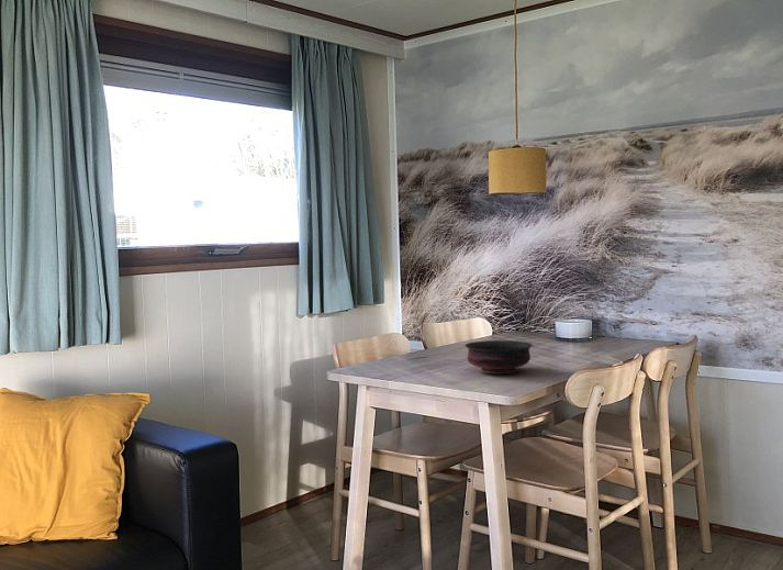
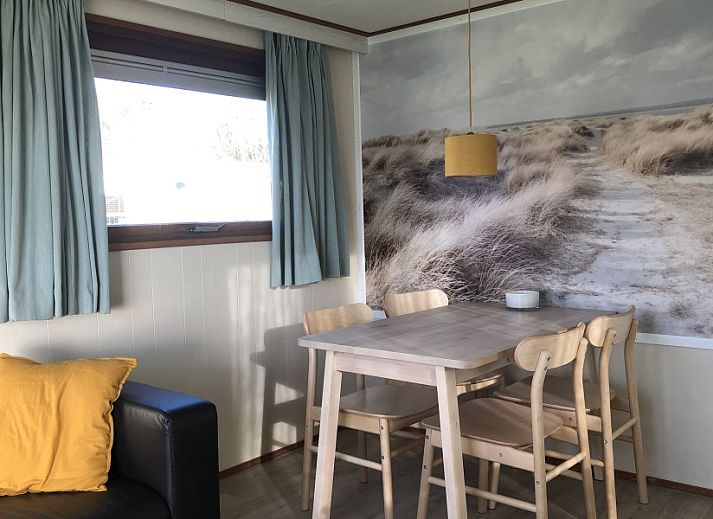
- bowl (499, 357)
